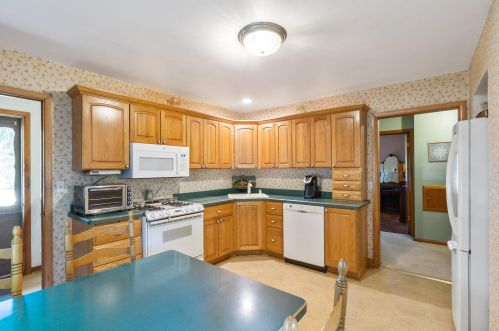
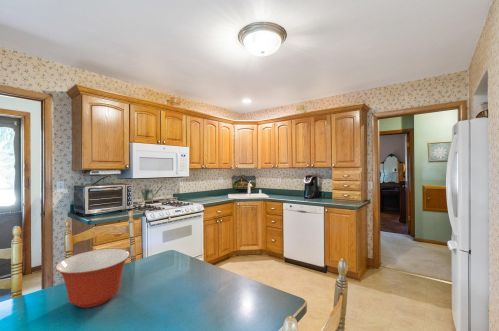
+ mixing bowl (95, 278)
